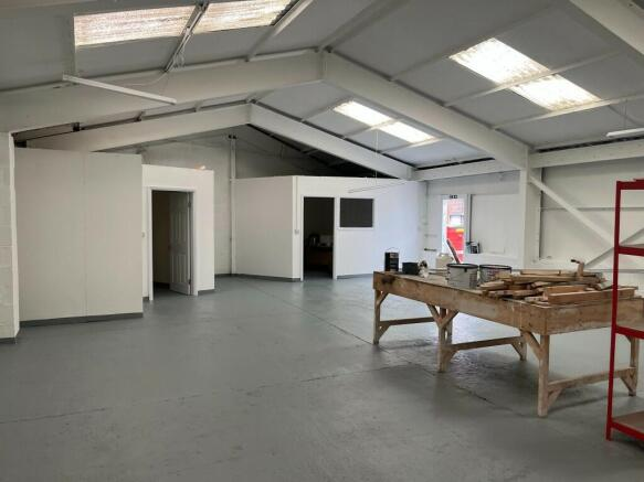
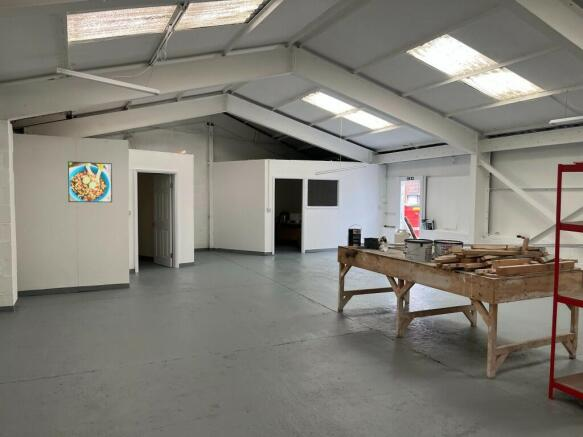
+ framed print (90, 182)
